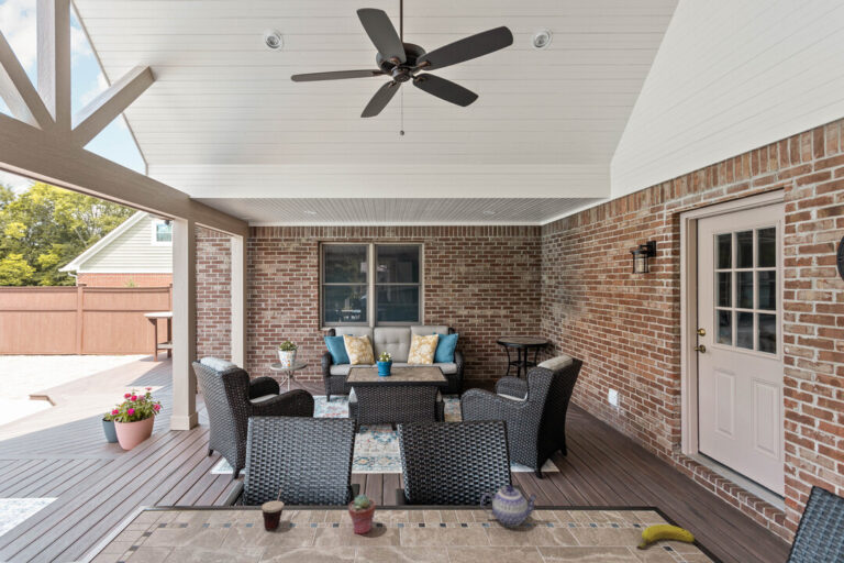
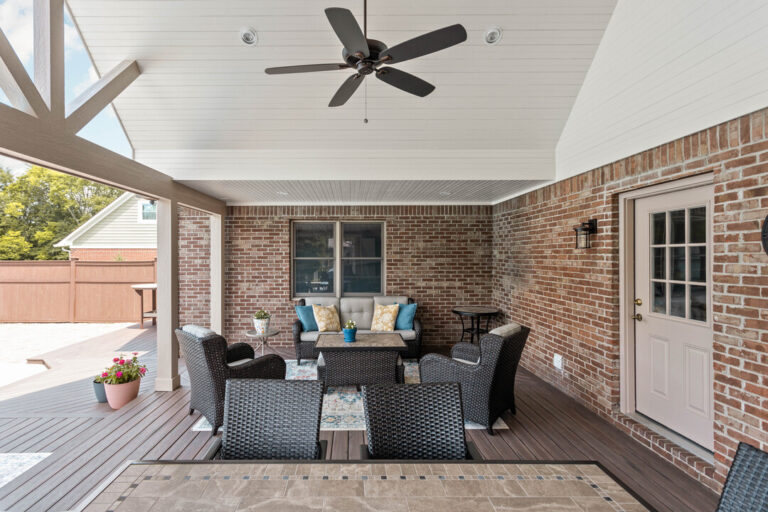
- cup (277, 504)
- banana (662, 534)
- teapot (509, 503)
- potted succulent (362, 511)
